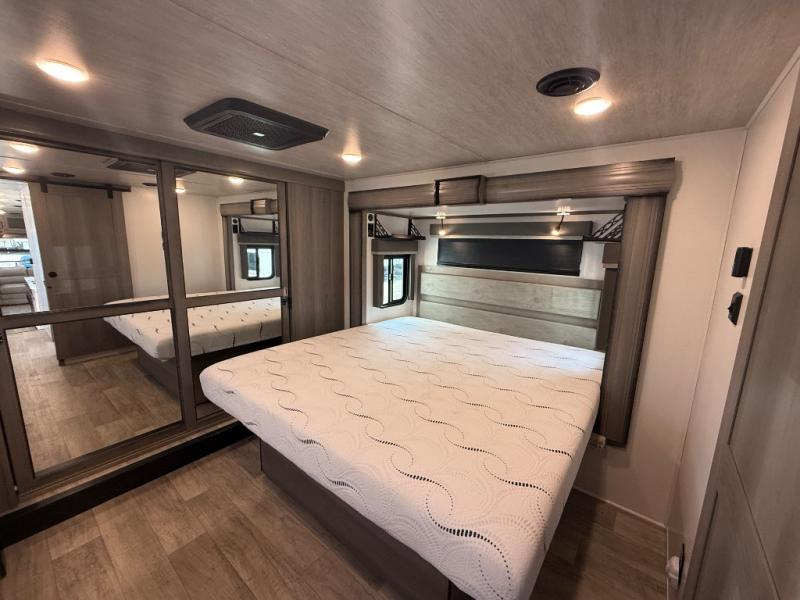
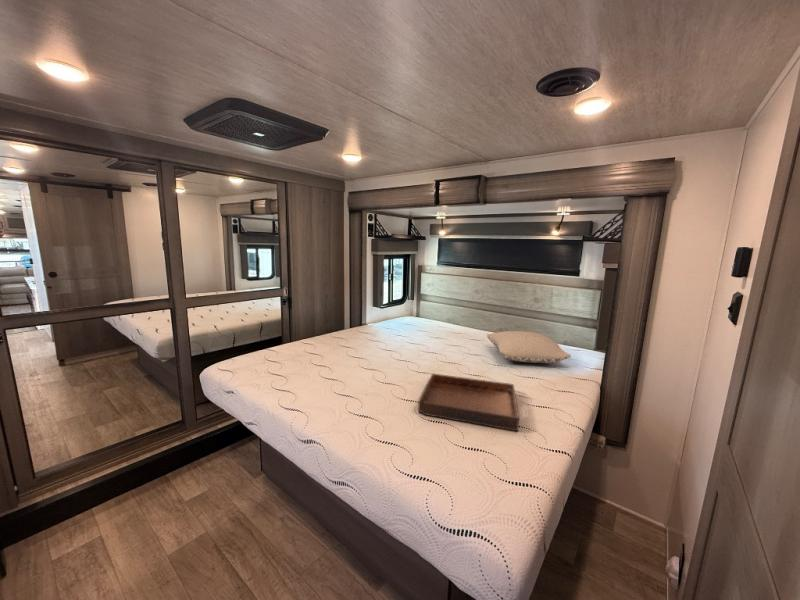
+ serving tray (468, 397)
+ pillow (524, 344)
